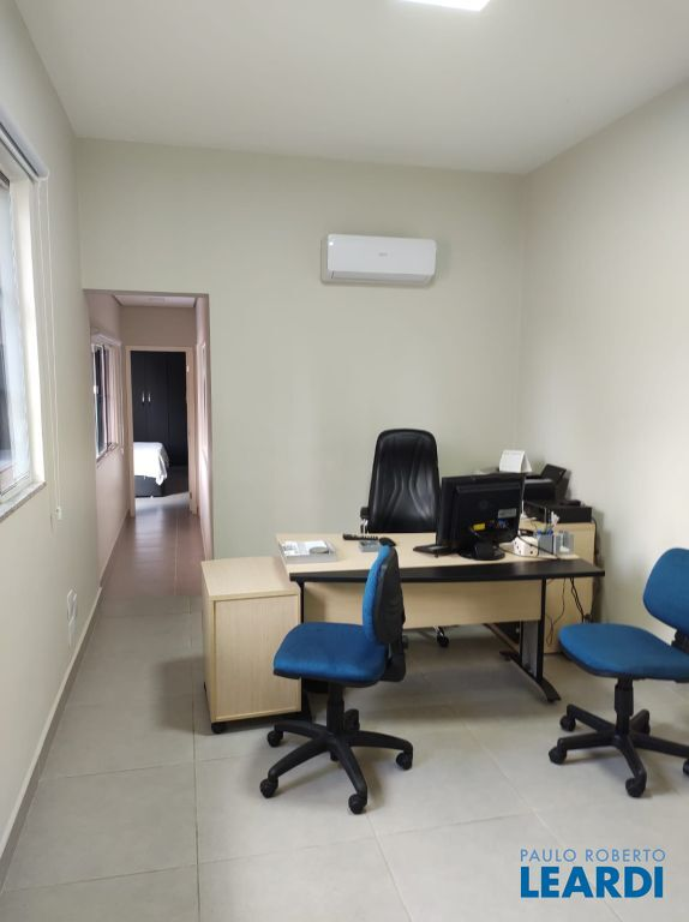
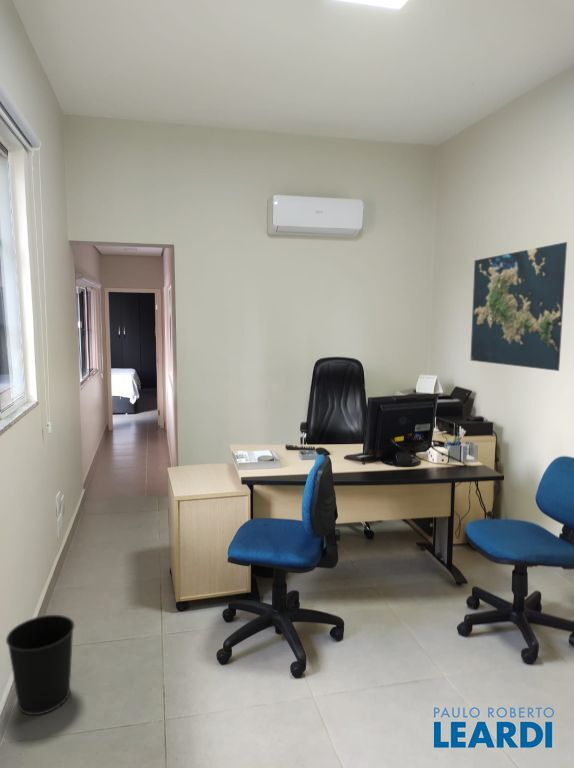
+ wastebasket (42, 664)
+ map (510, 309)
